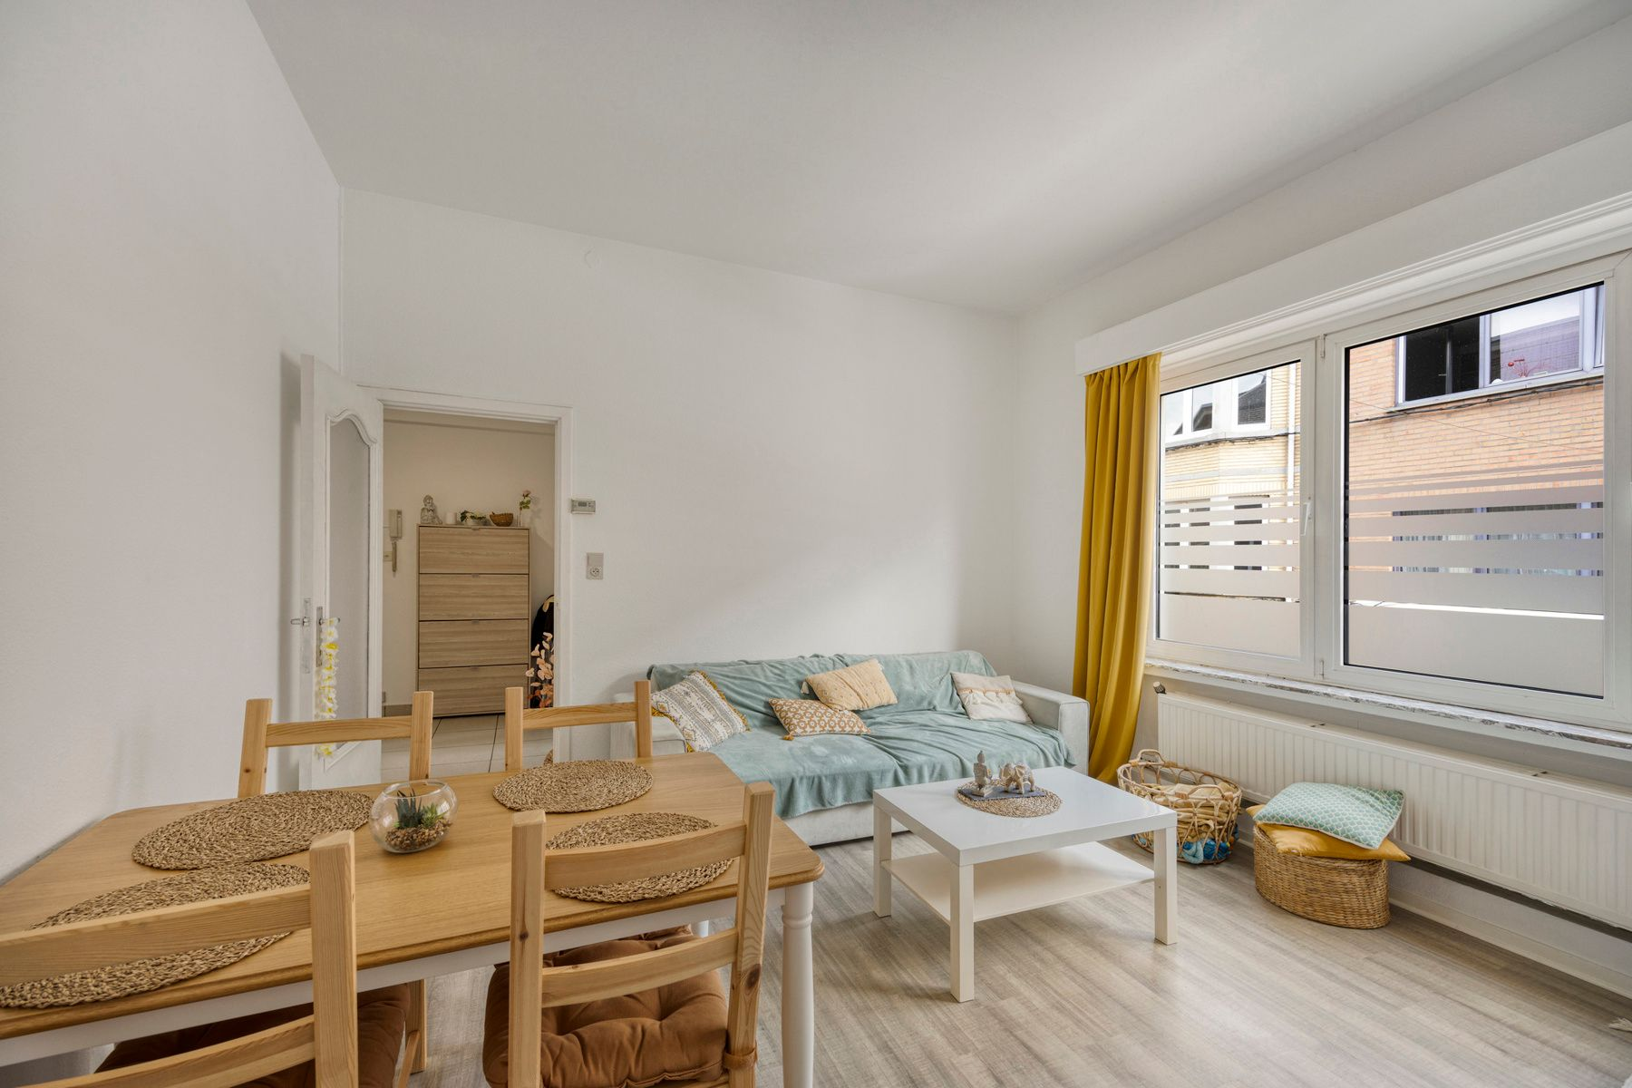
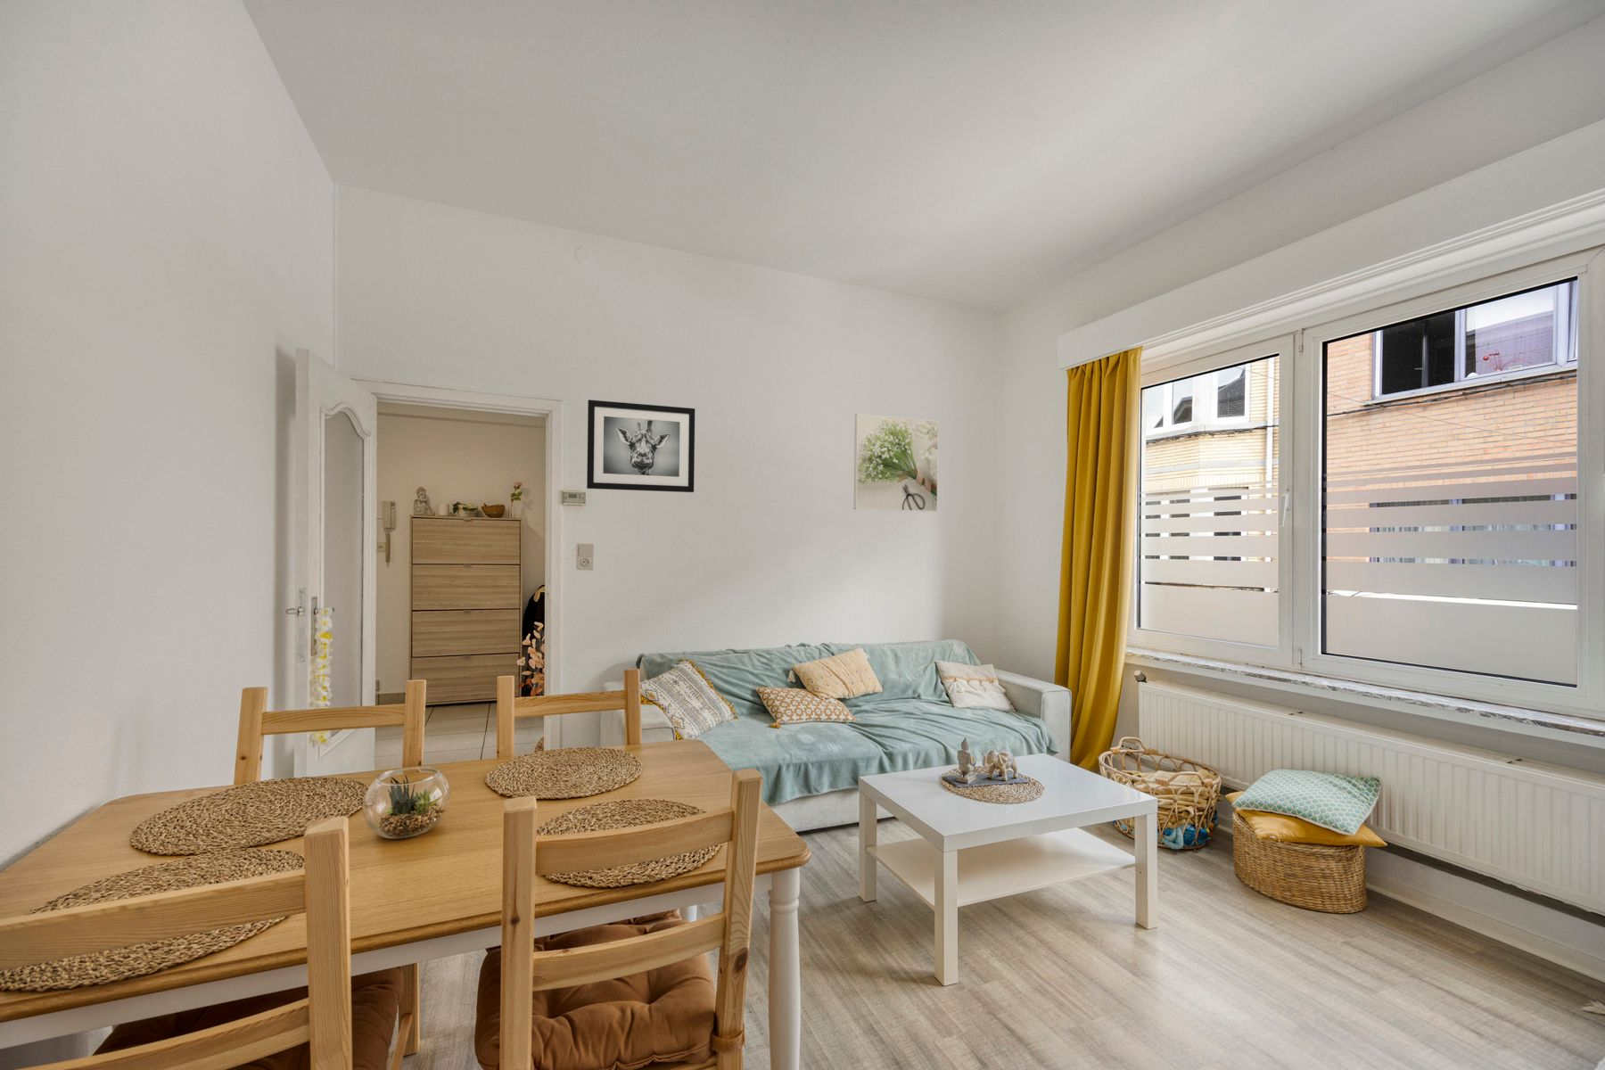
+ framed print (897, 463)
+ wall art (642, 447)
